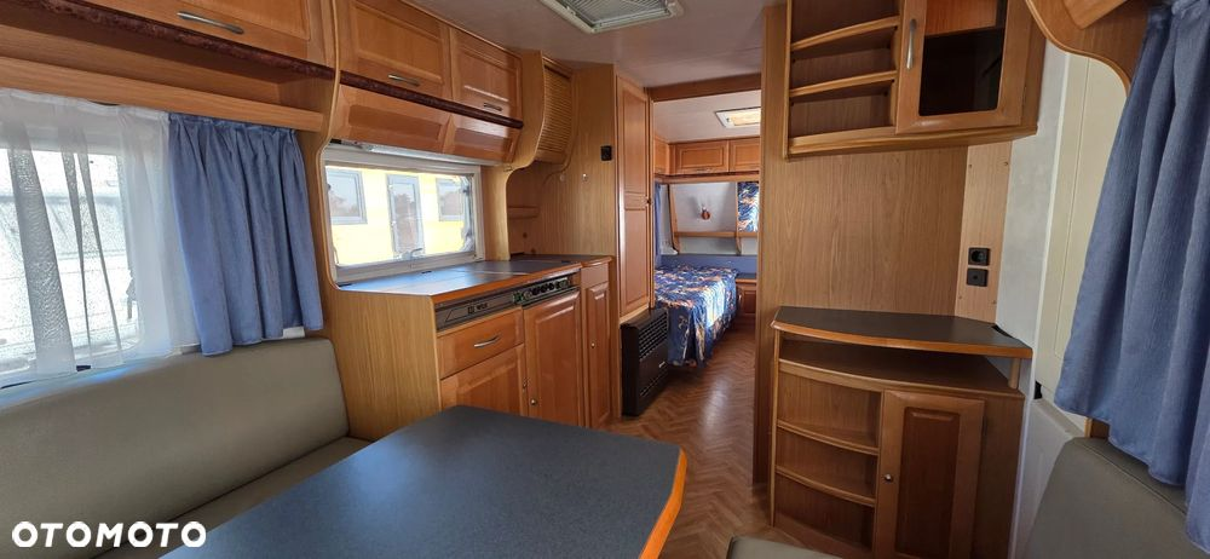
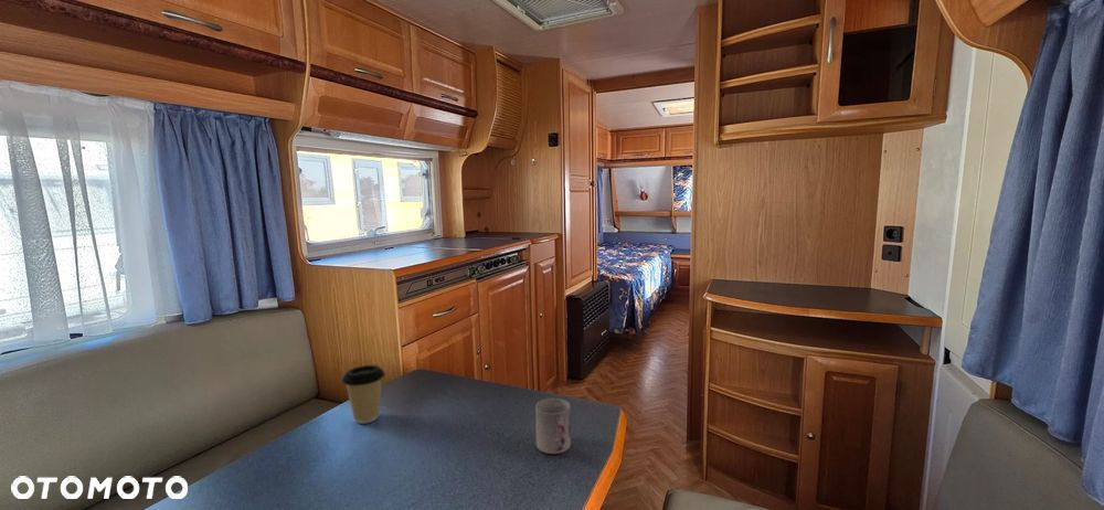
+ cup (555, 428)
+ coffee cup (364, 393)
